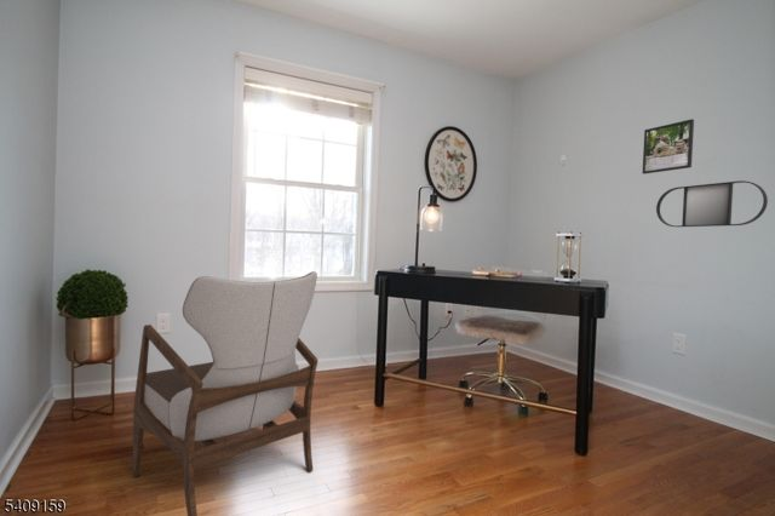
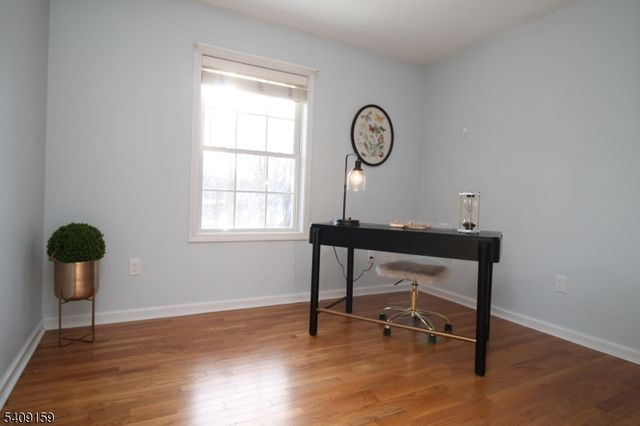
- armchair (230, 368)
- home mirror (706, 205)
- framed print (666, 148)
